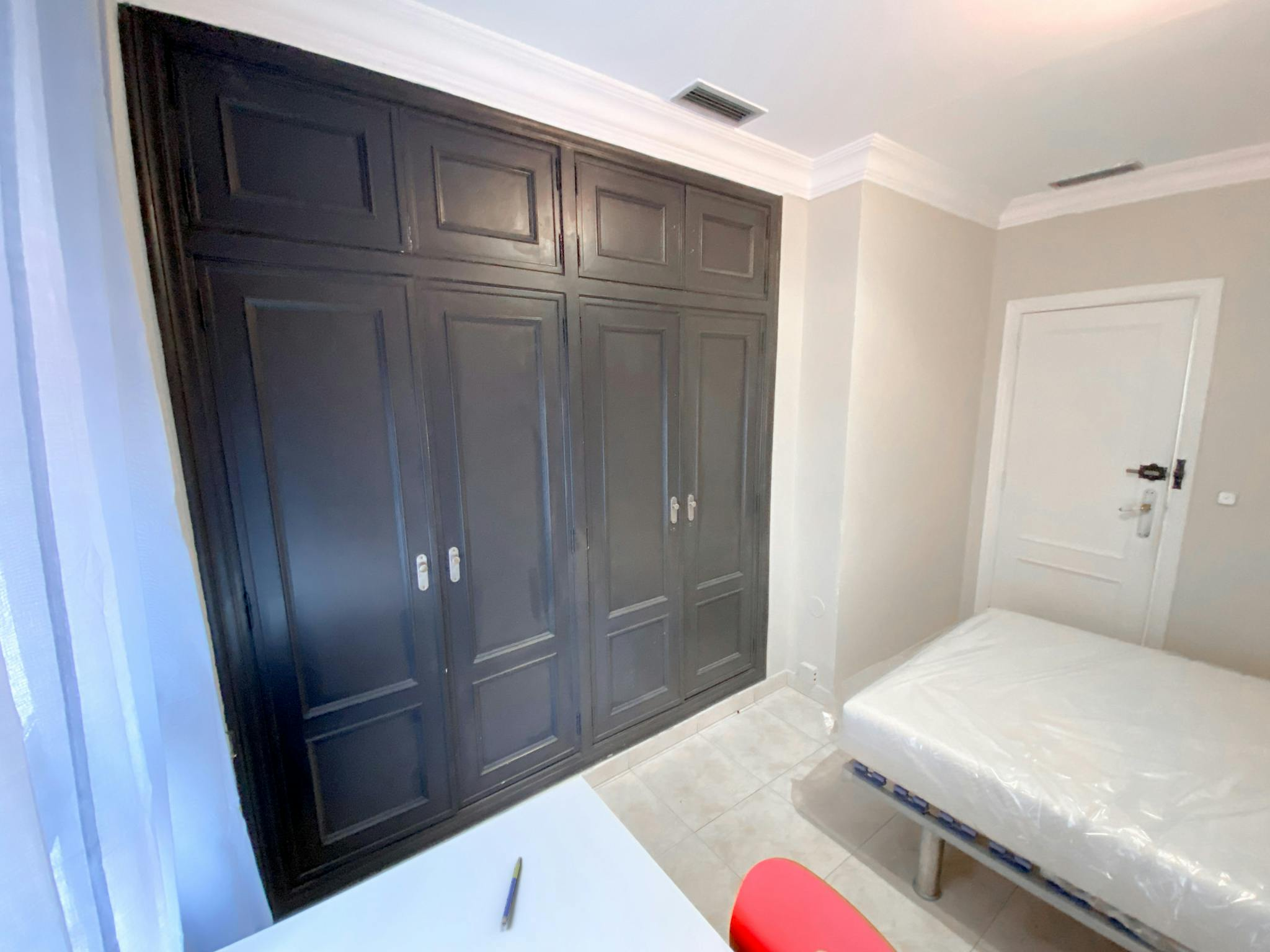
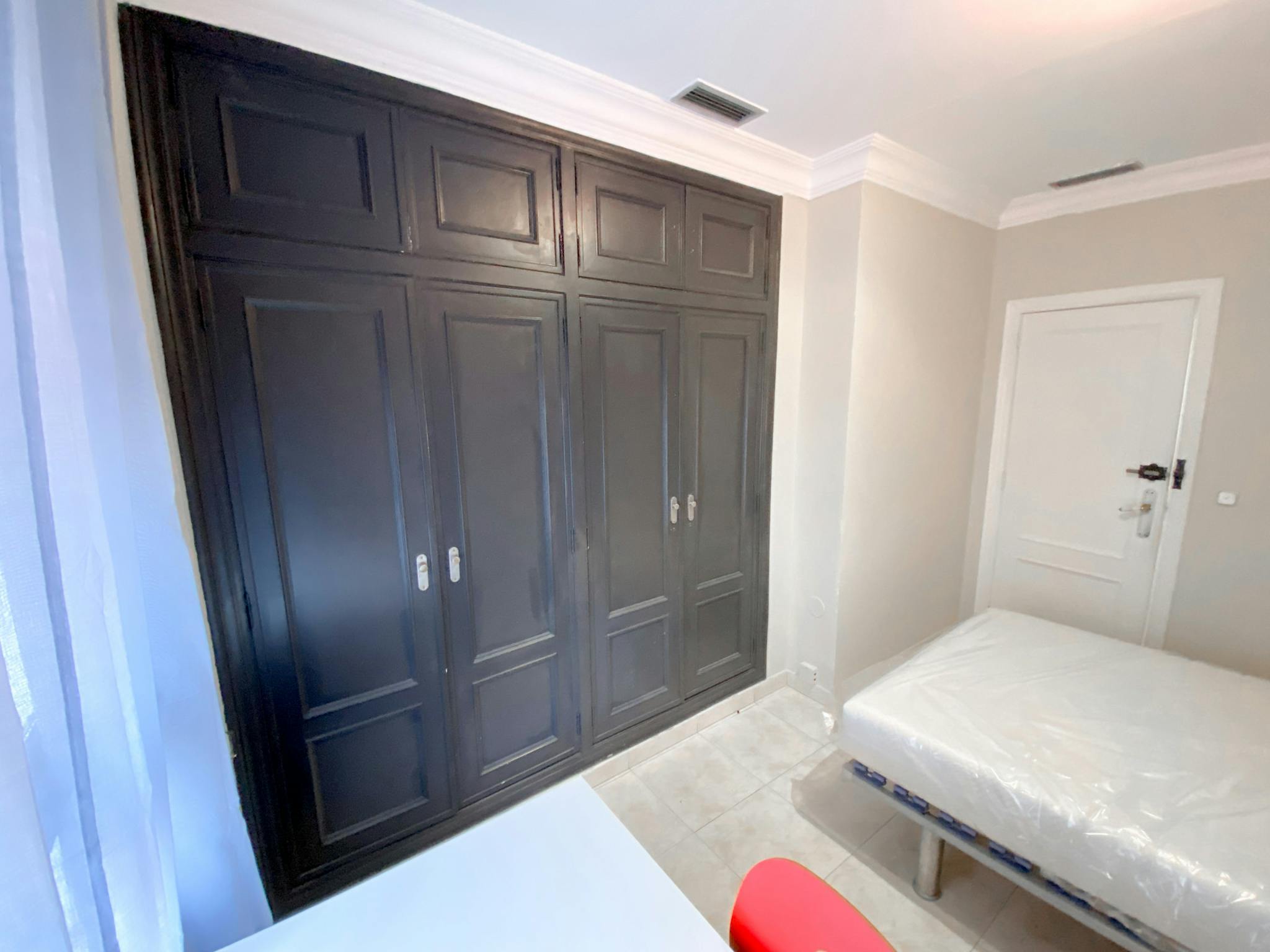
- pen (512, 888)
